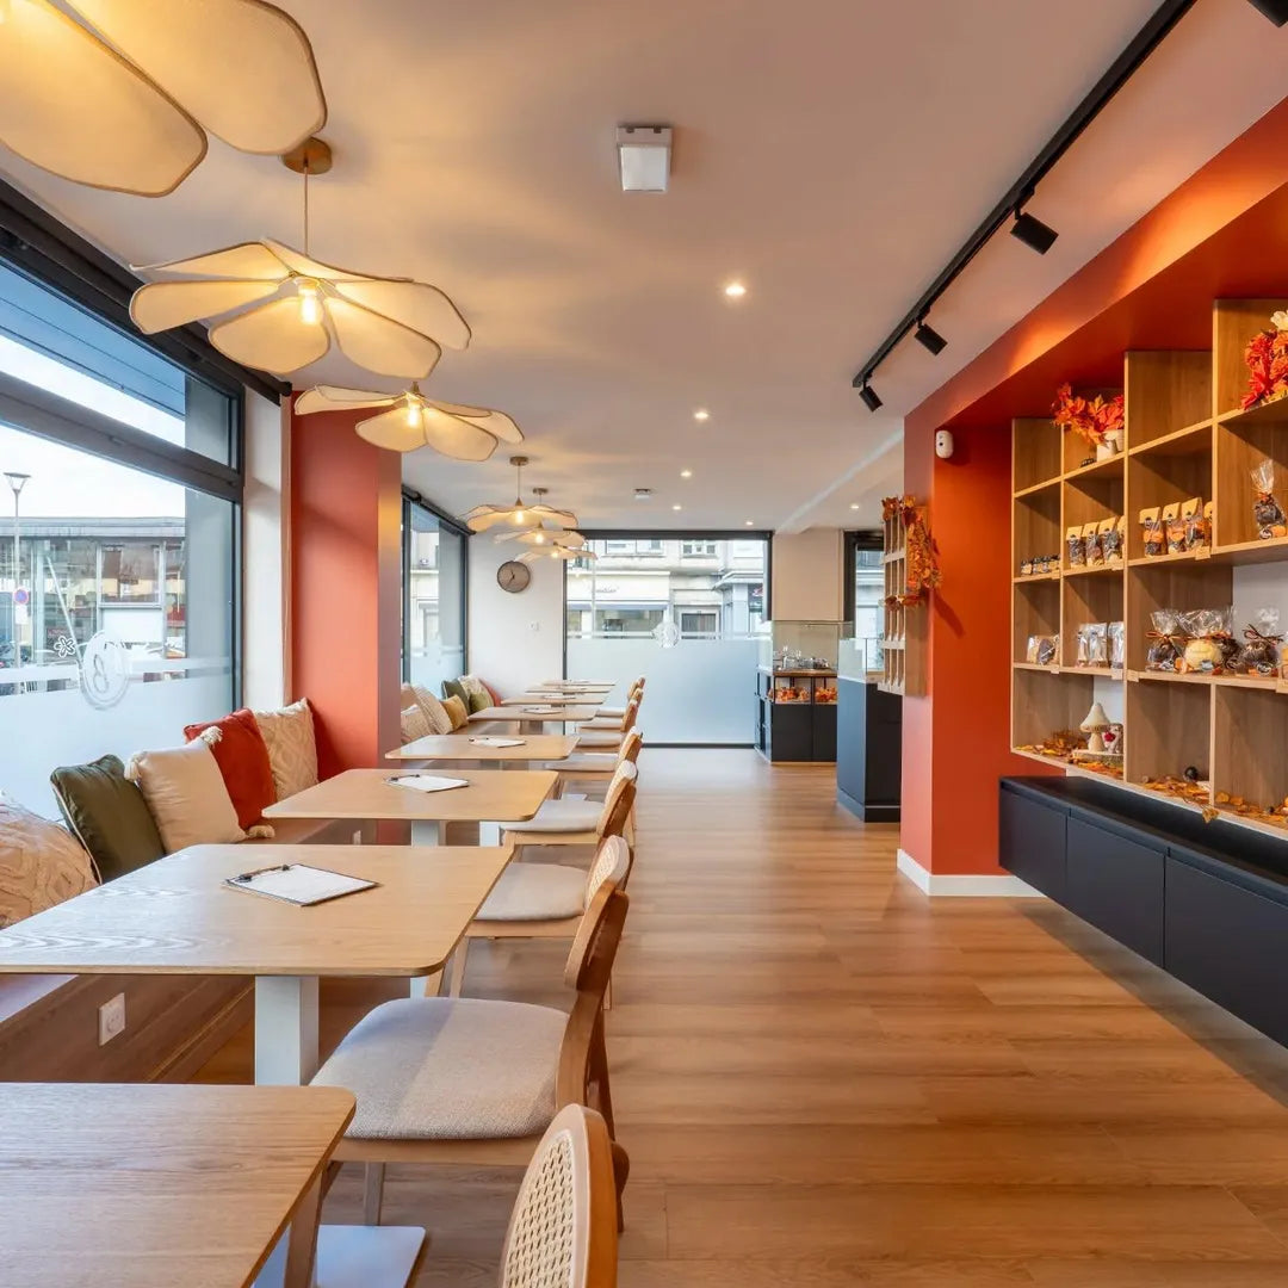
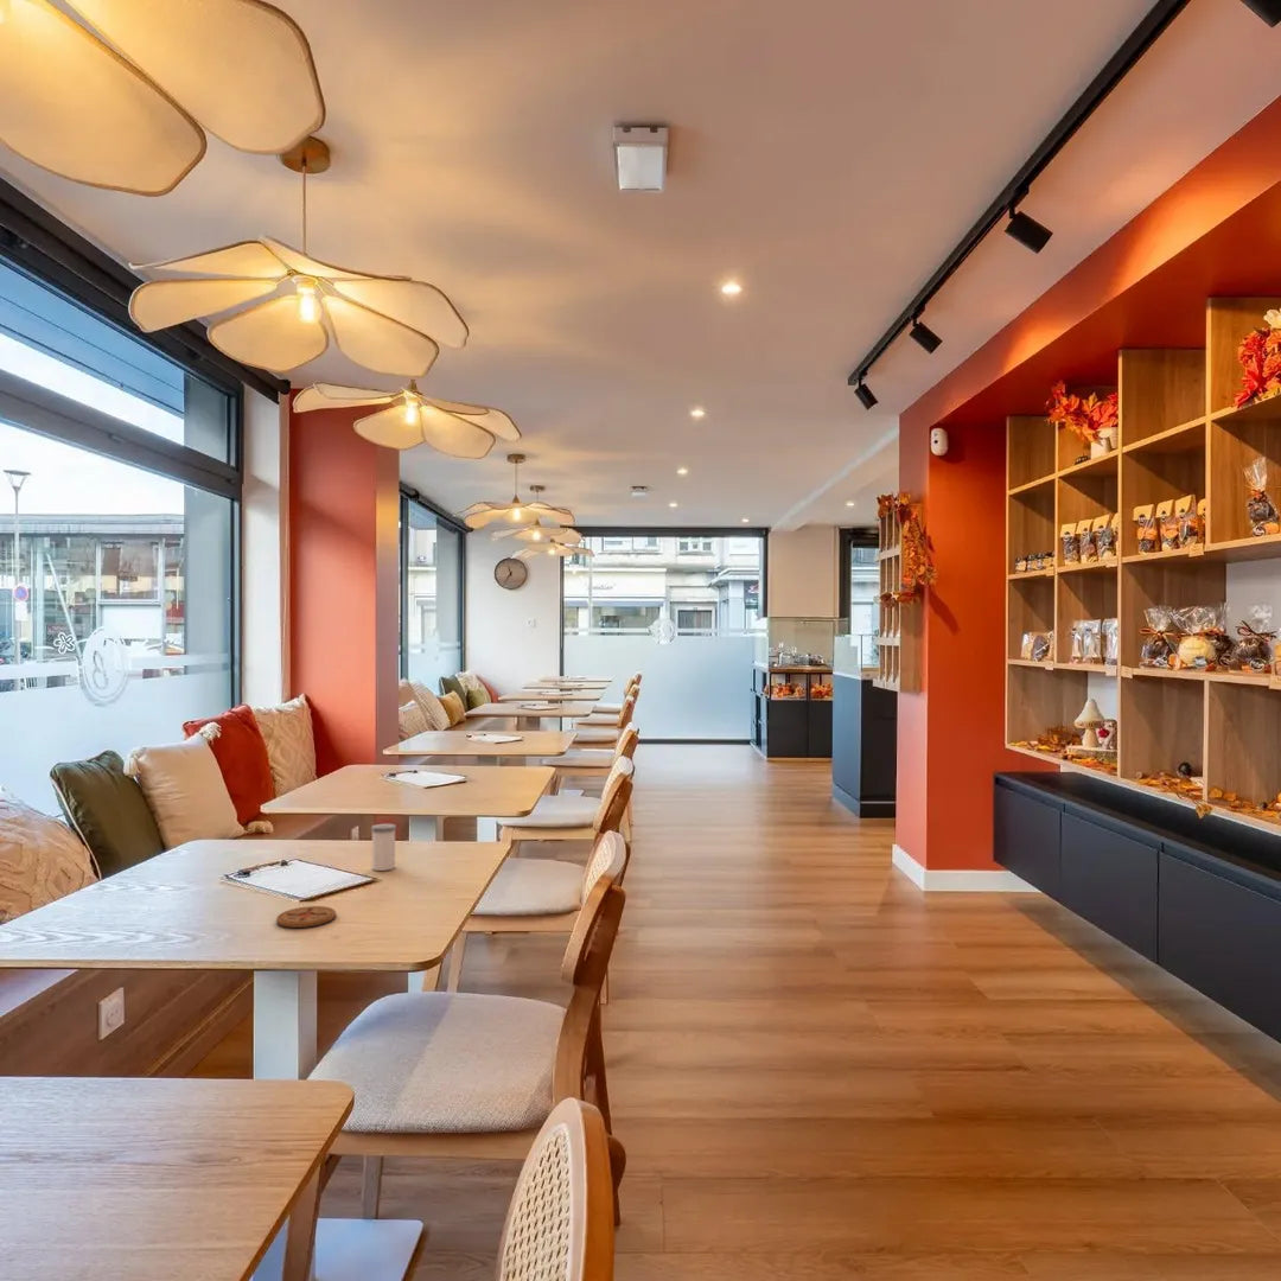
+ salt shaker (383, 847)
+ coaster (306, 916)
